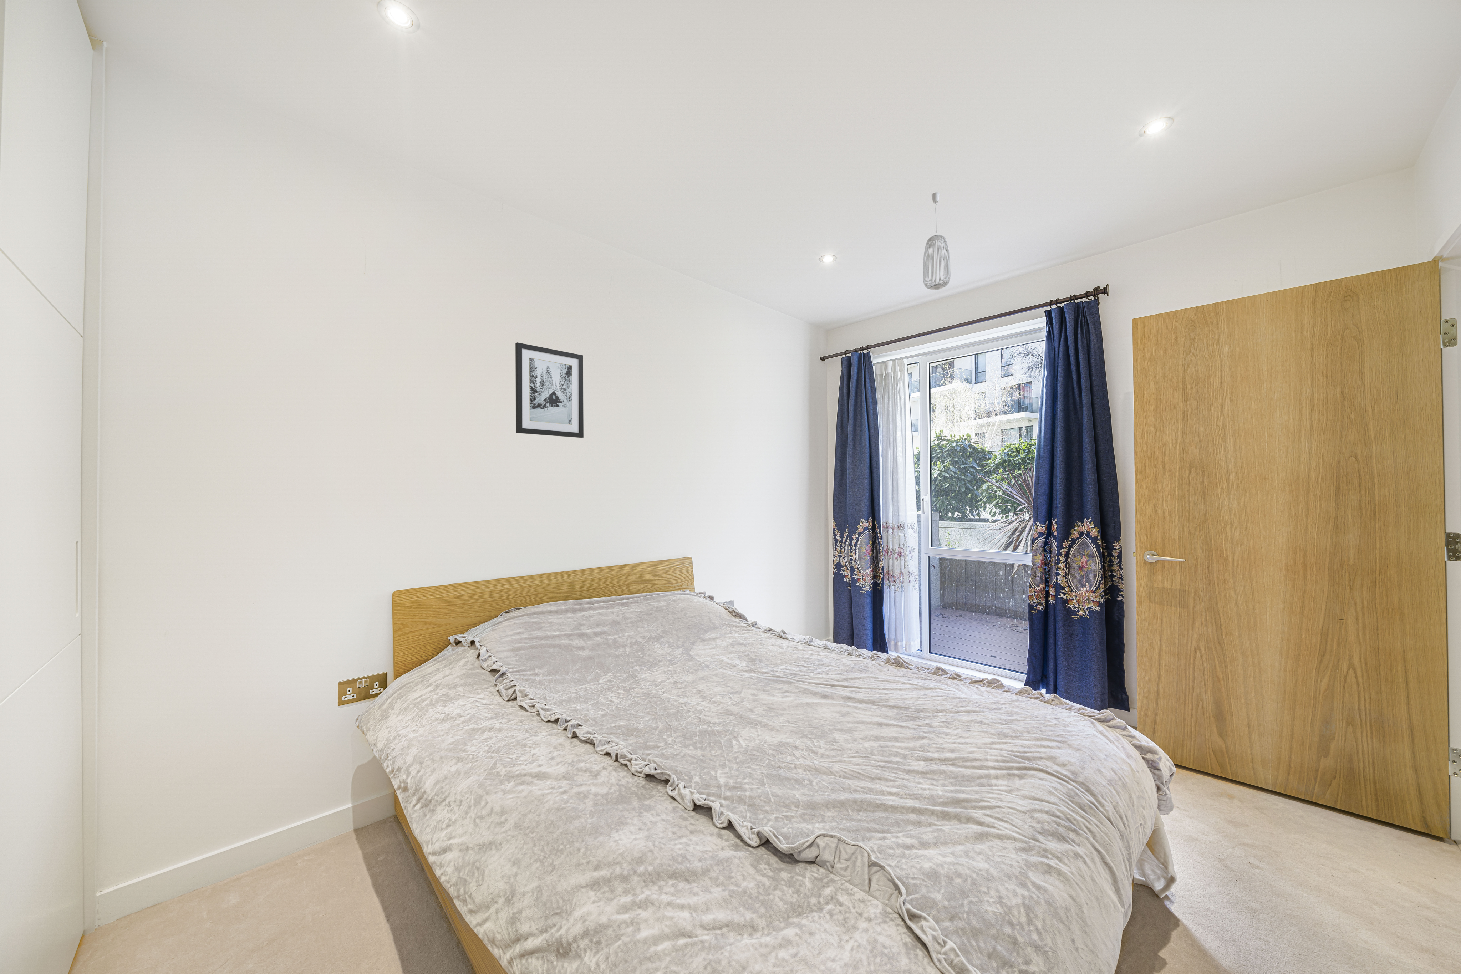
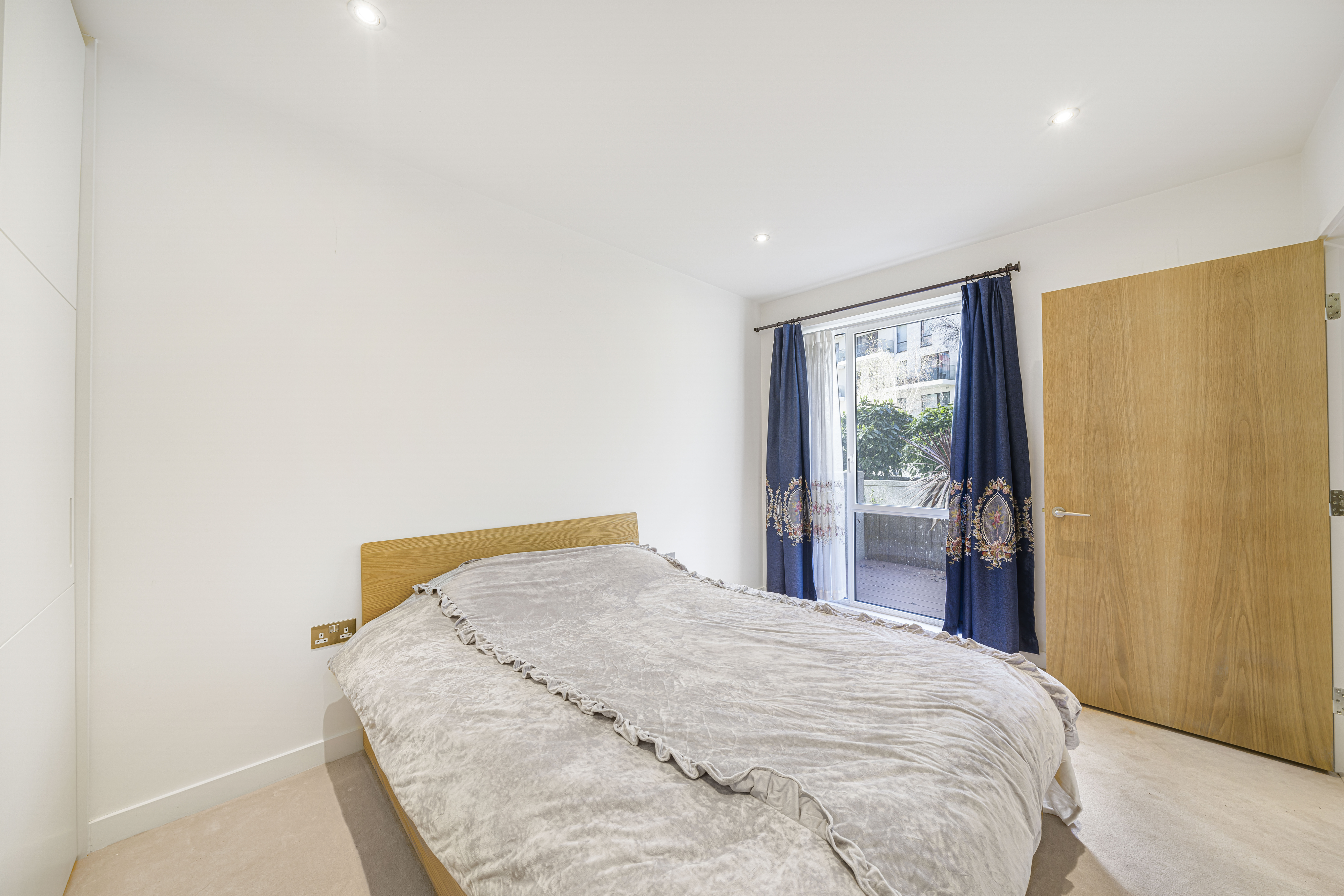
- wall art (551, 392)
- pendant light (936, 241)
